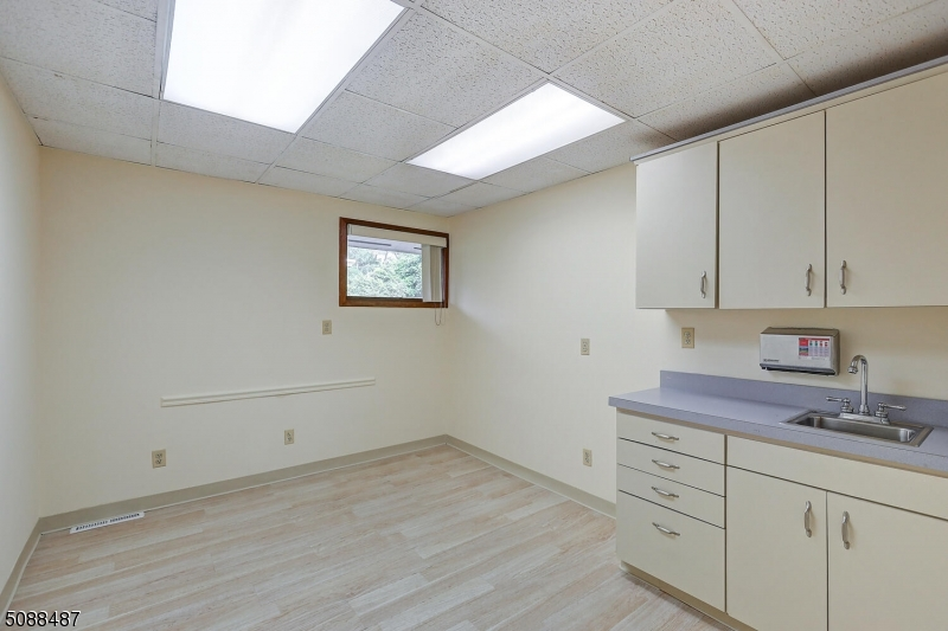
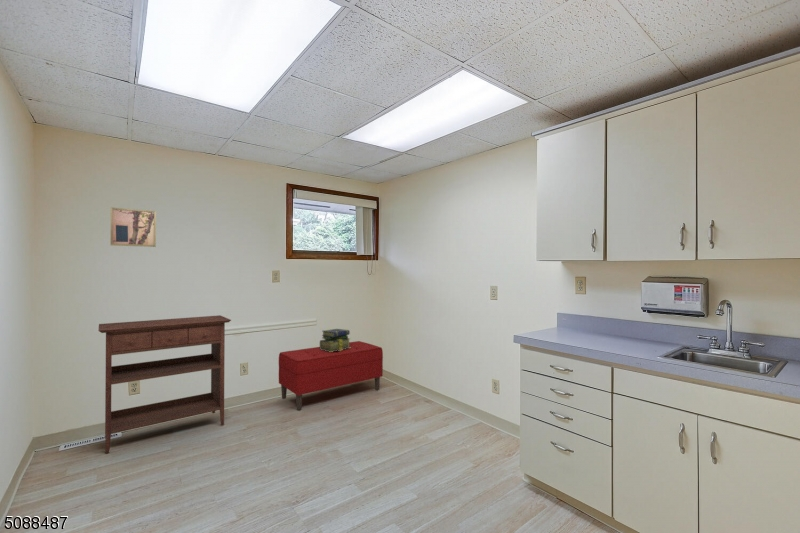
+ stack of books (335, 338)
+ bench (332, 371)
+ console table (167, 375)
+ wall art (133, 227)
